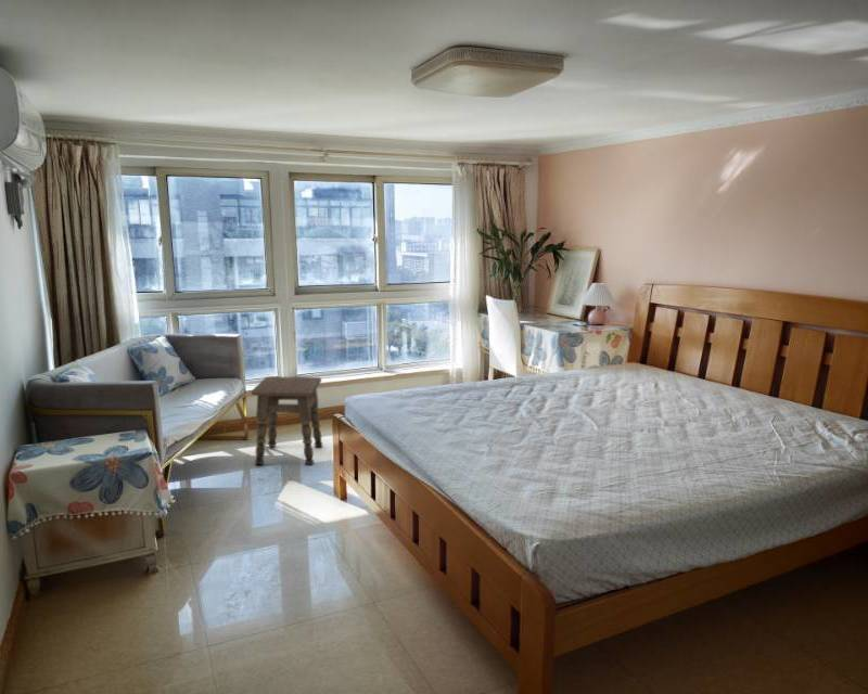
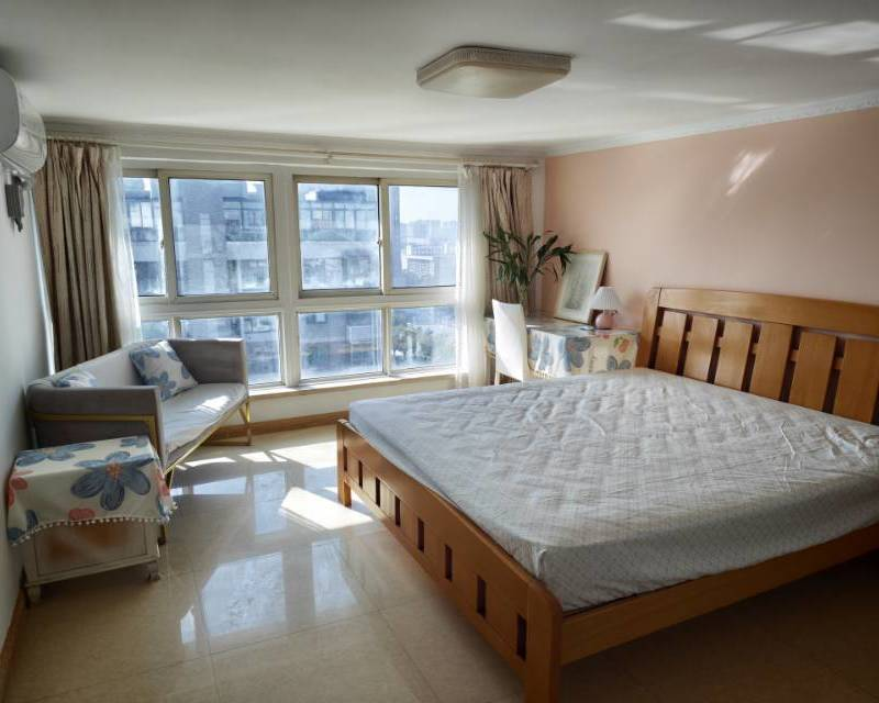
- side table (289, 412)
